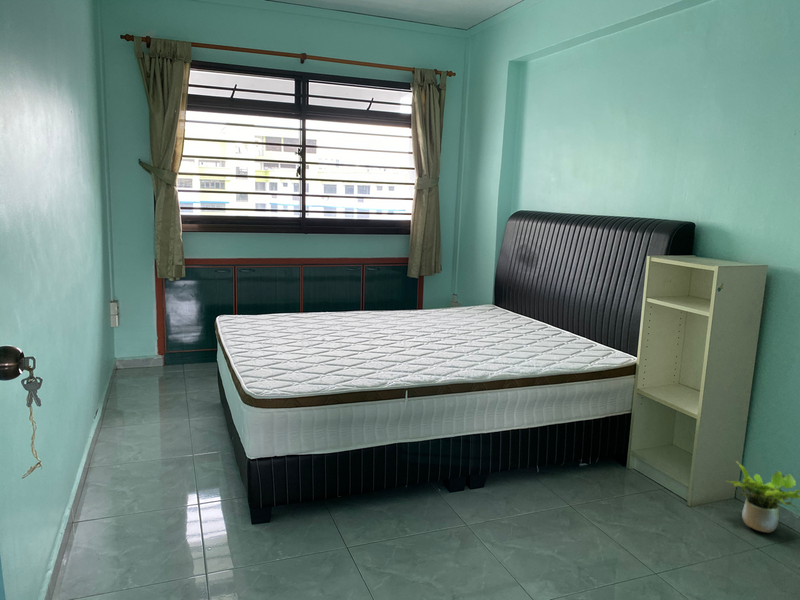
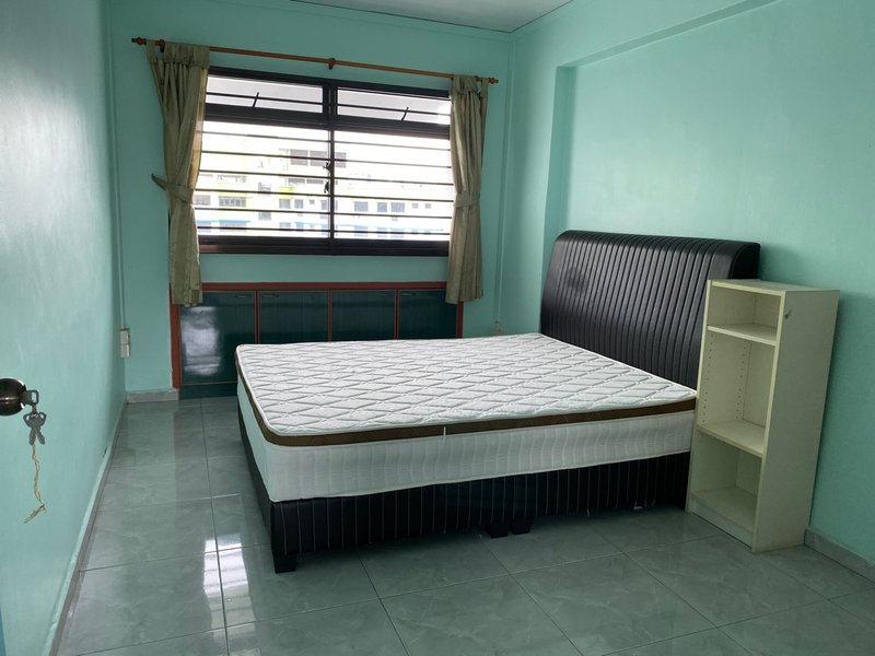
- potted plant (764, 498)
